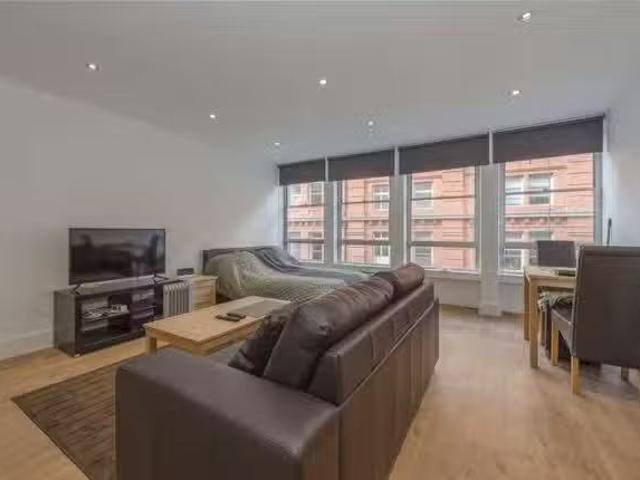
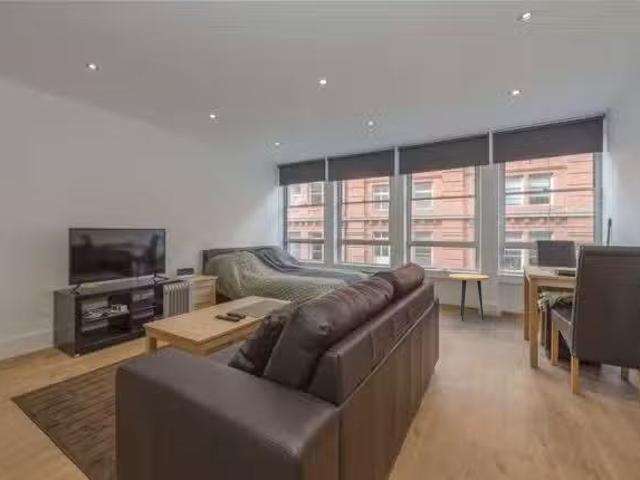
+ side table (464, 297)
